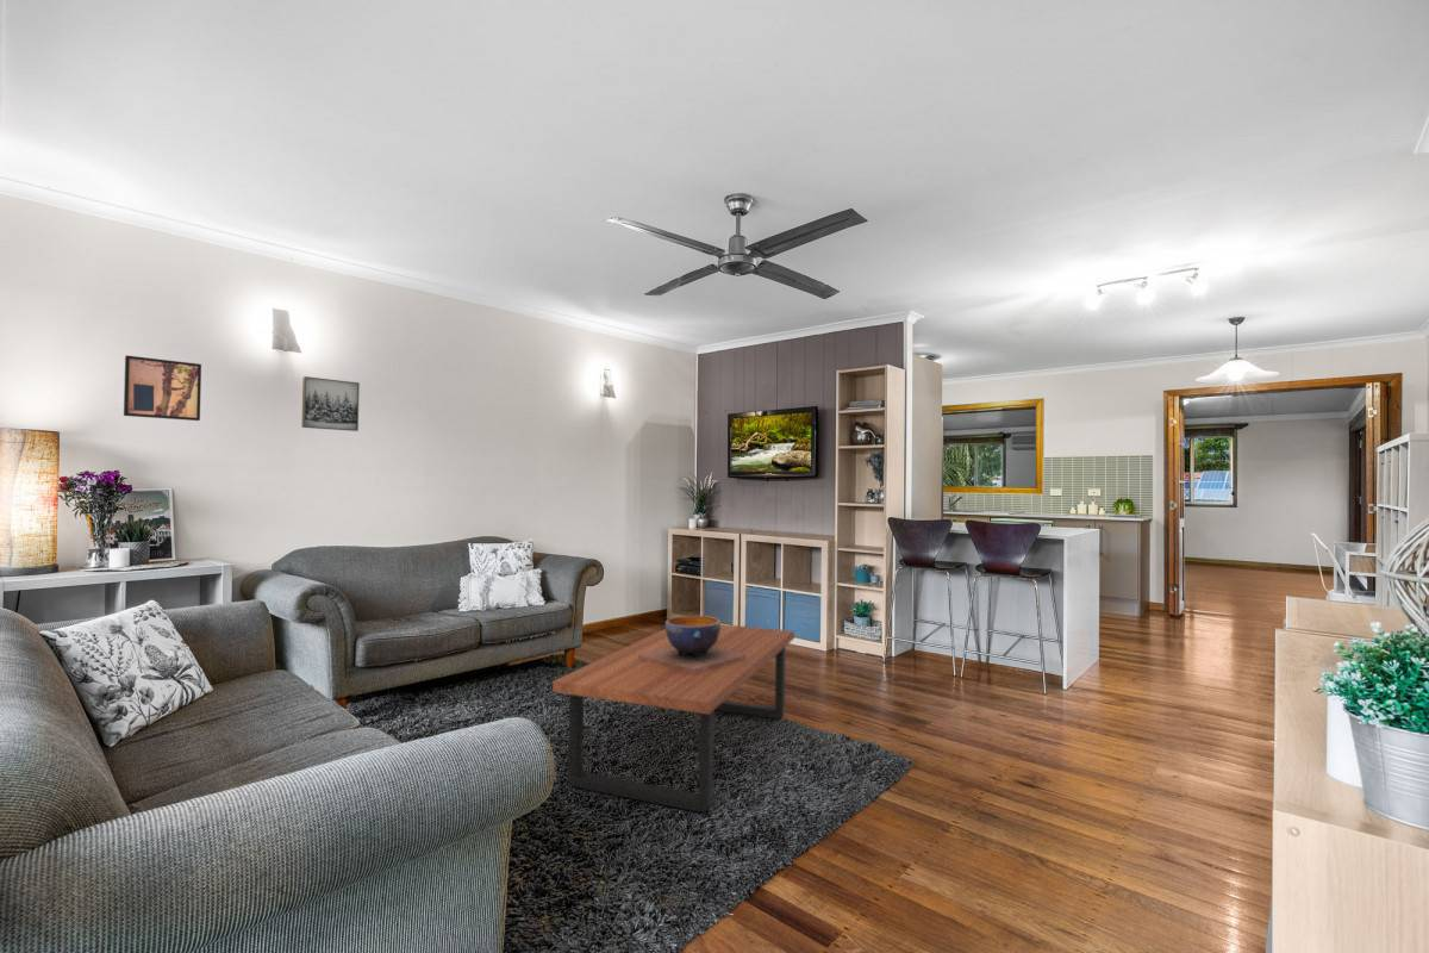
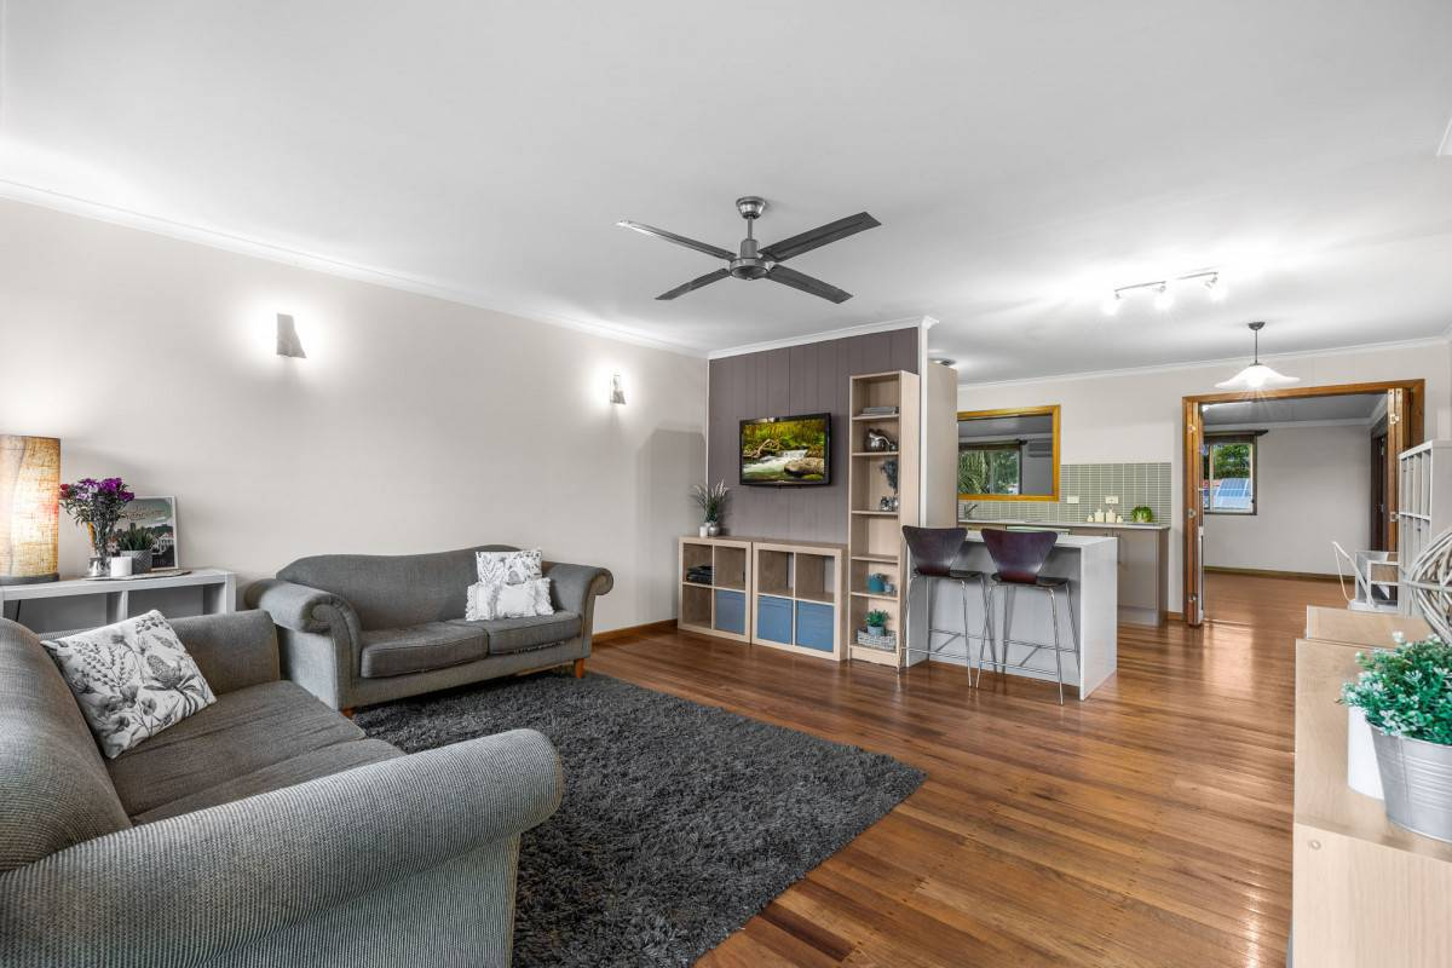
- decorative bowl (692, 639)
- wall art (331, 404)
- coffee table (692, 698)
- wall art (163, 388)
